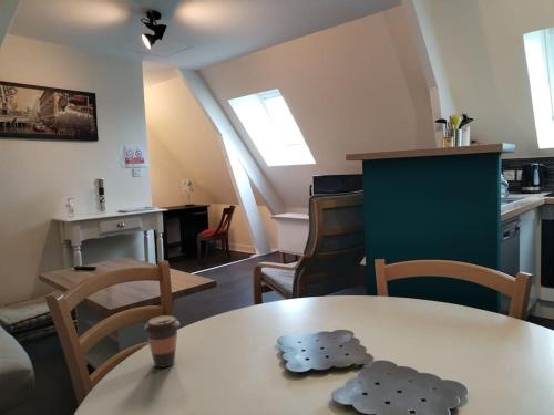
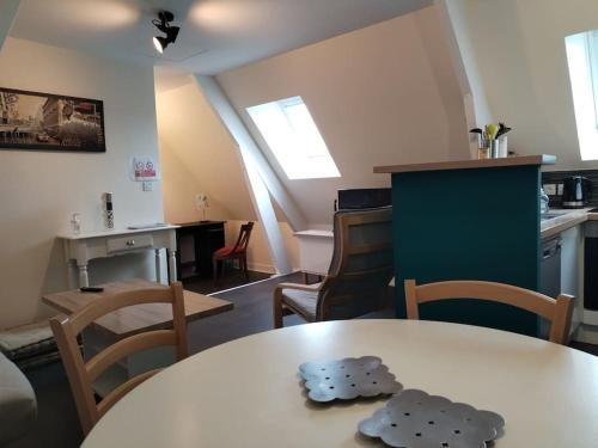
- coffee cup (163, 341)
